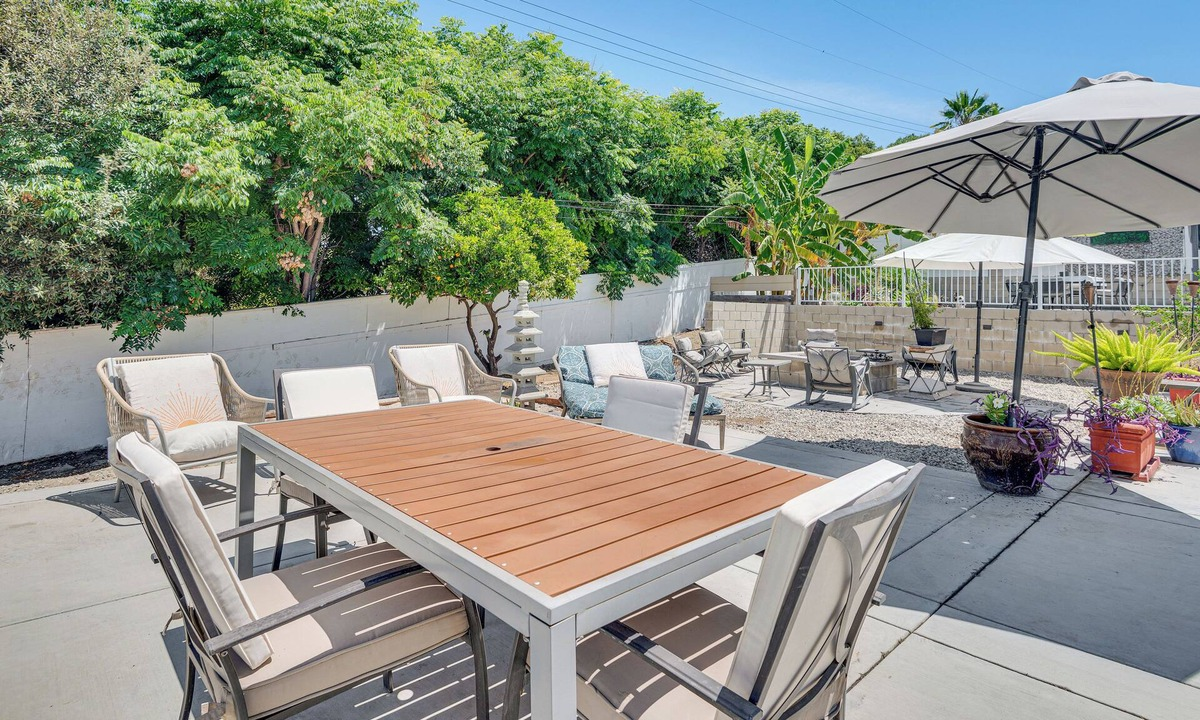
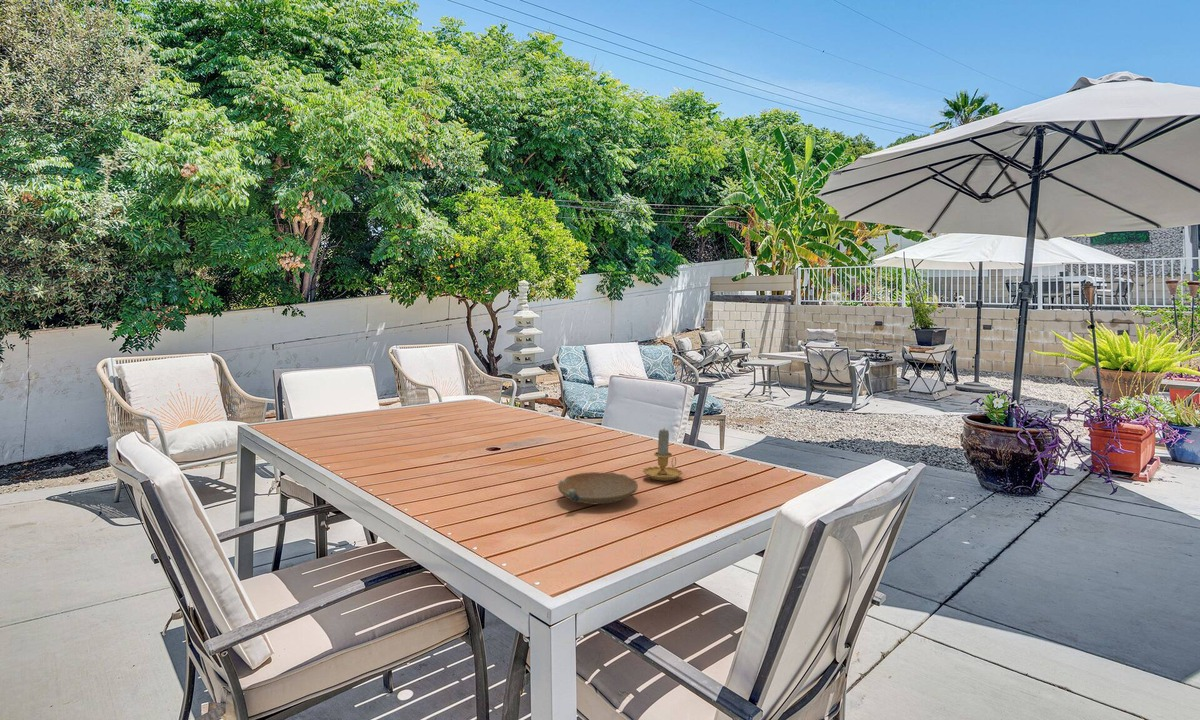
+ bowl (597, 488)
+ candle (665, 451)
